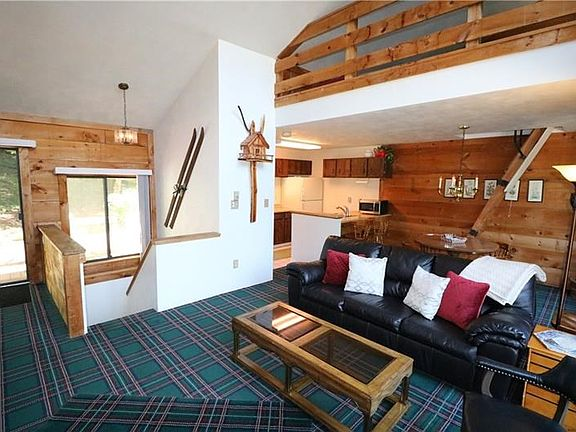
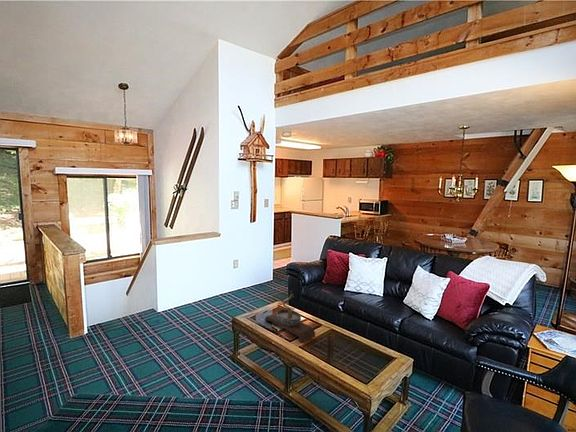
+ bonsai tree (288, 310)
